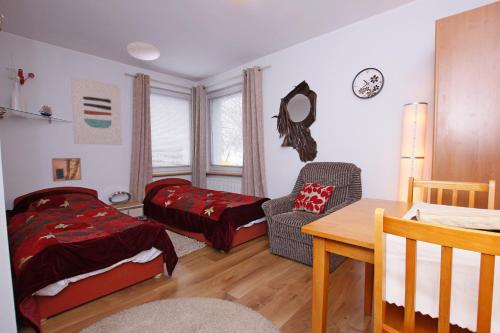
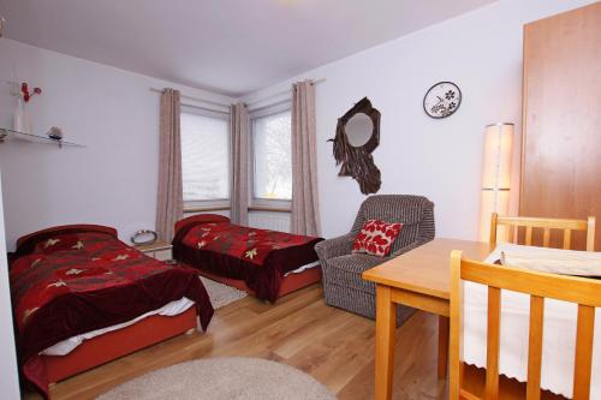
- wall art (98, 112)
- wall art (67, 169)
- ceiling light (143, 51)
